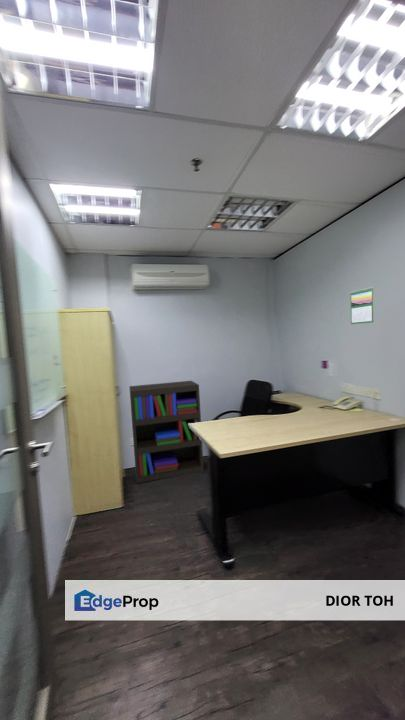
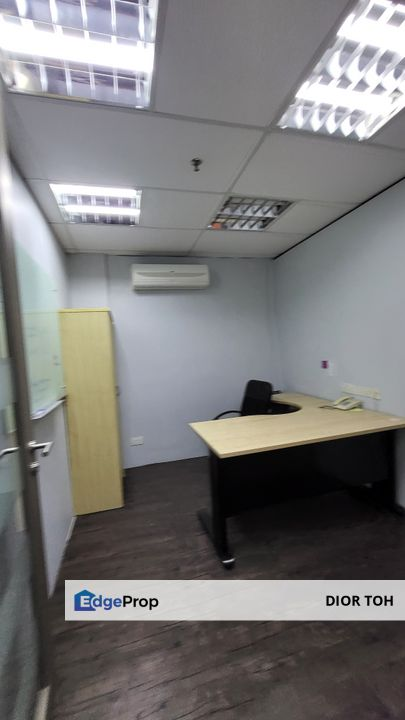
- calendar (361, 306)
- bookshelf (165, 428)
